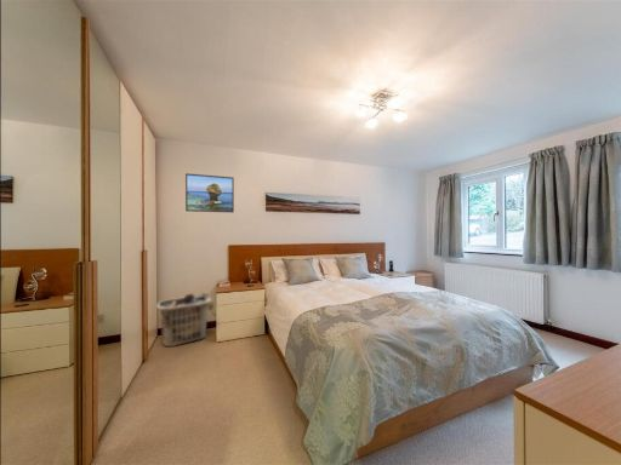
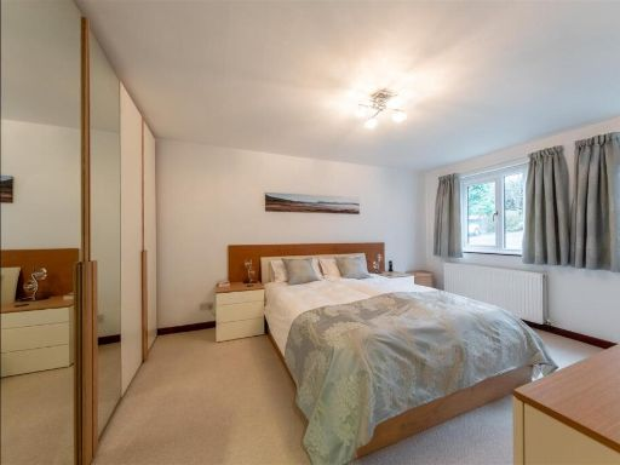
- clothes hamper (184, 316)
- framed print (210, 194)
